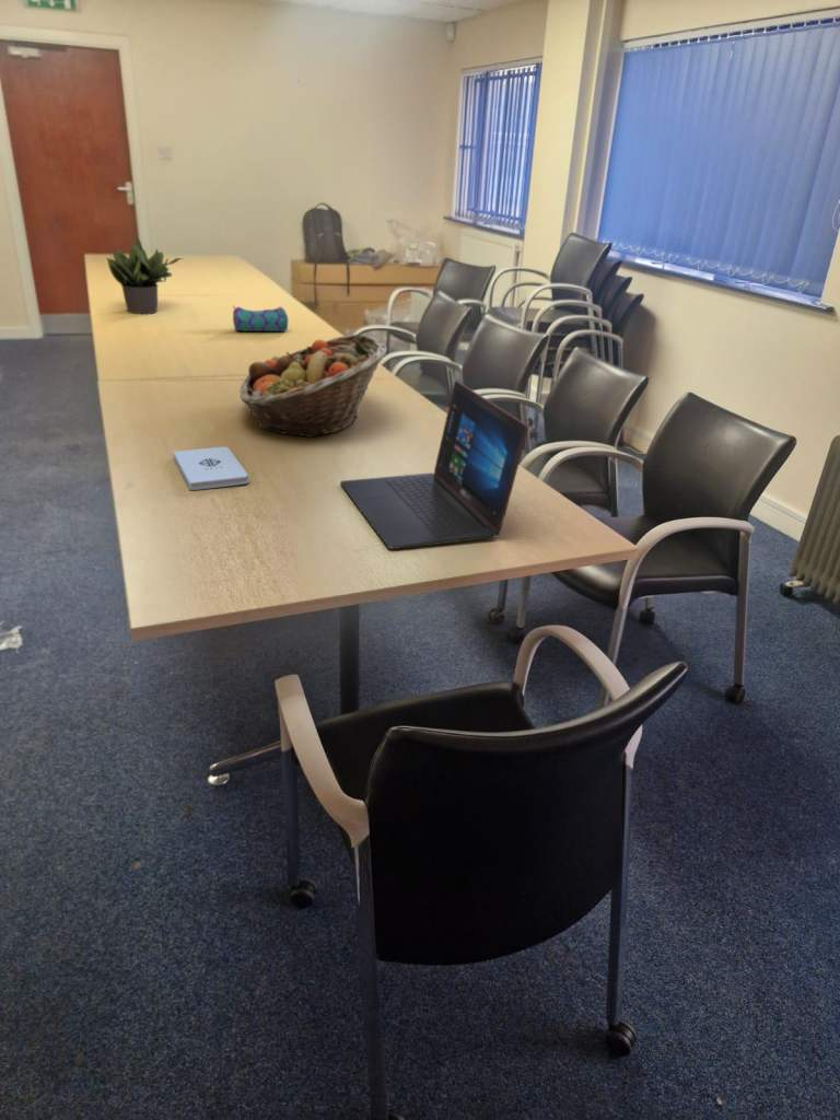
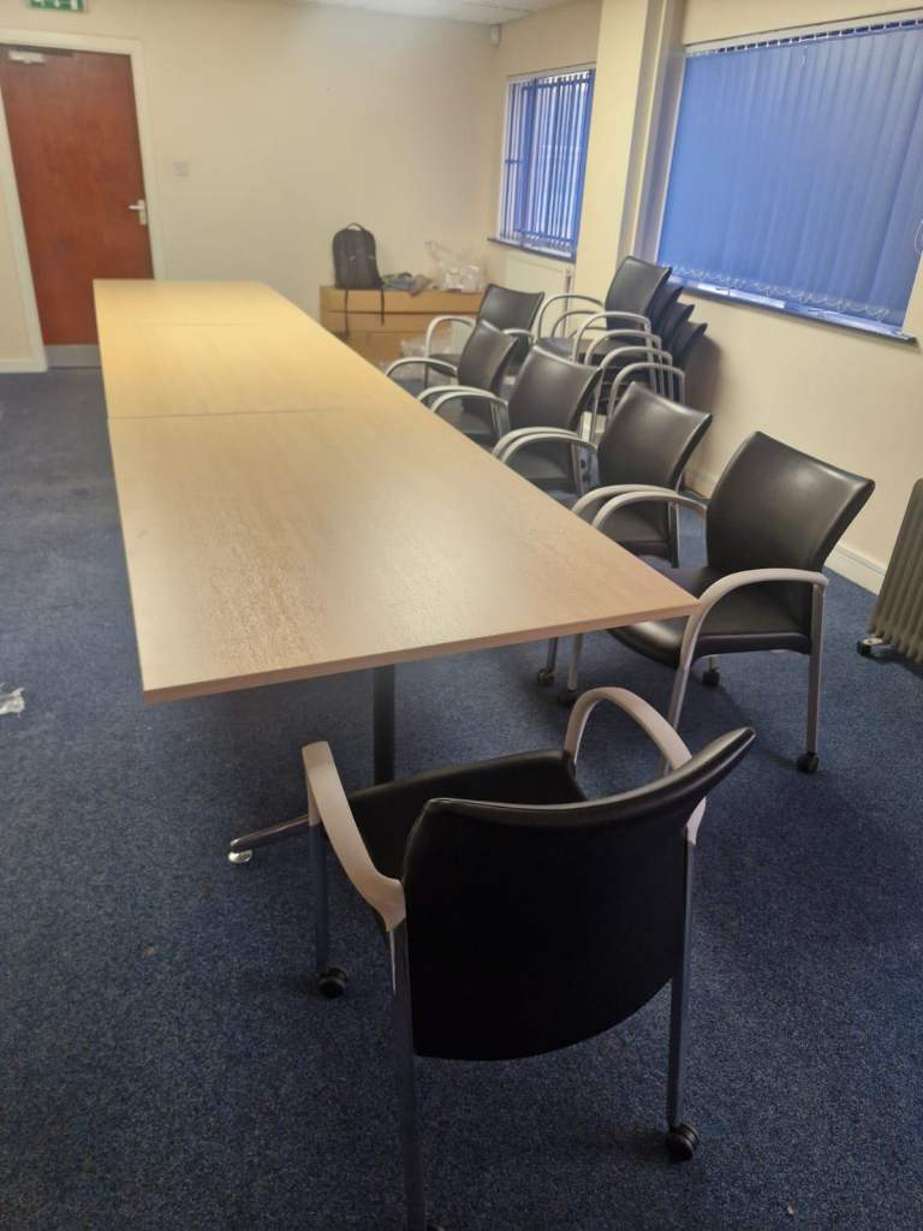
- laptop (436, 458)
- fruit basket (313, 381)
- potted plant (147, 276)
- pencil case (259, 318)
- notepad (210, 467)
